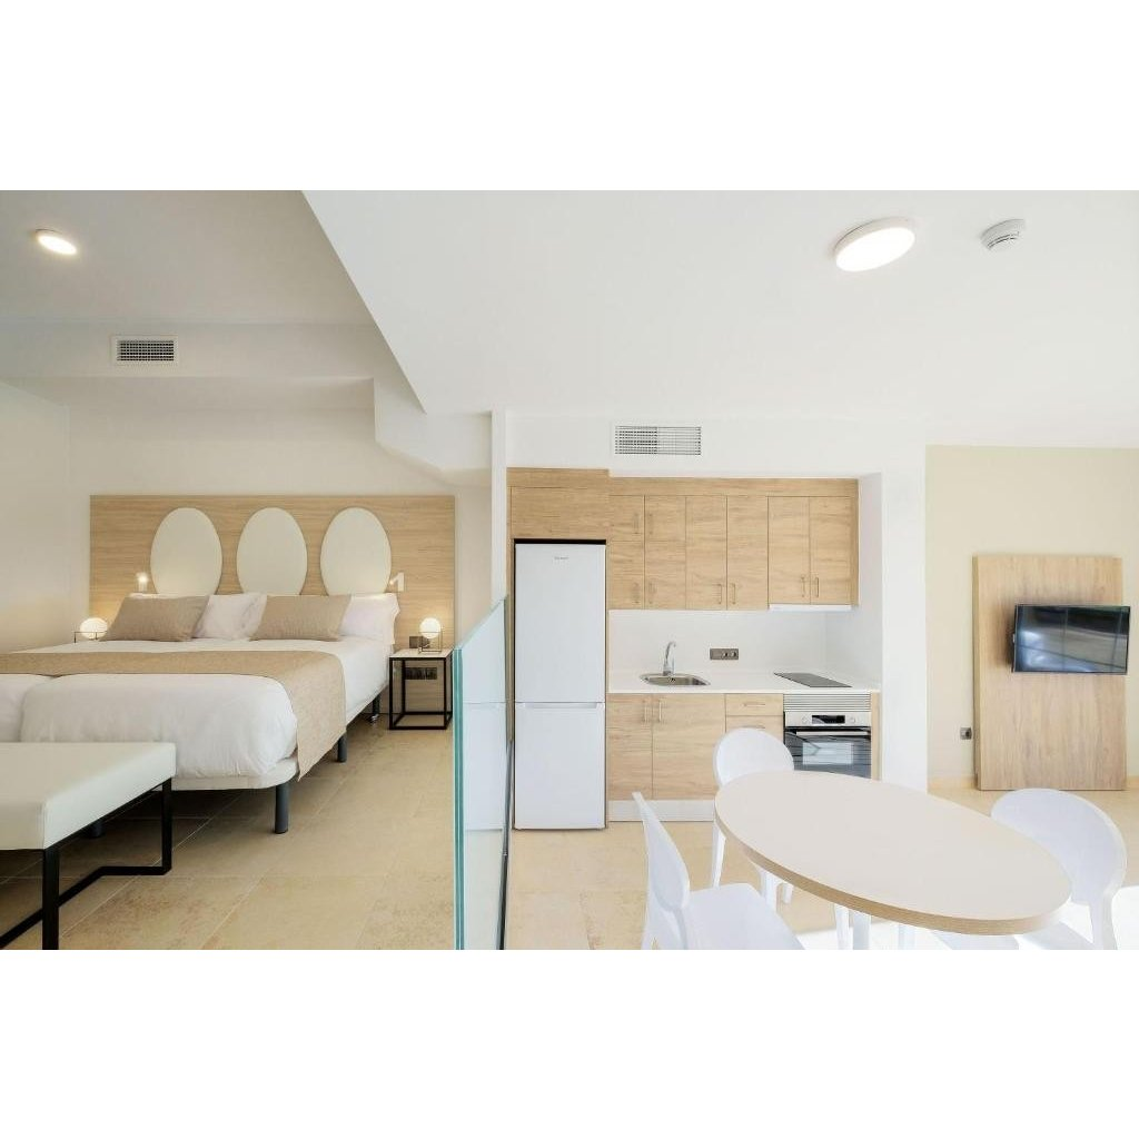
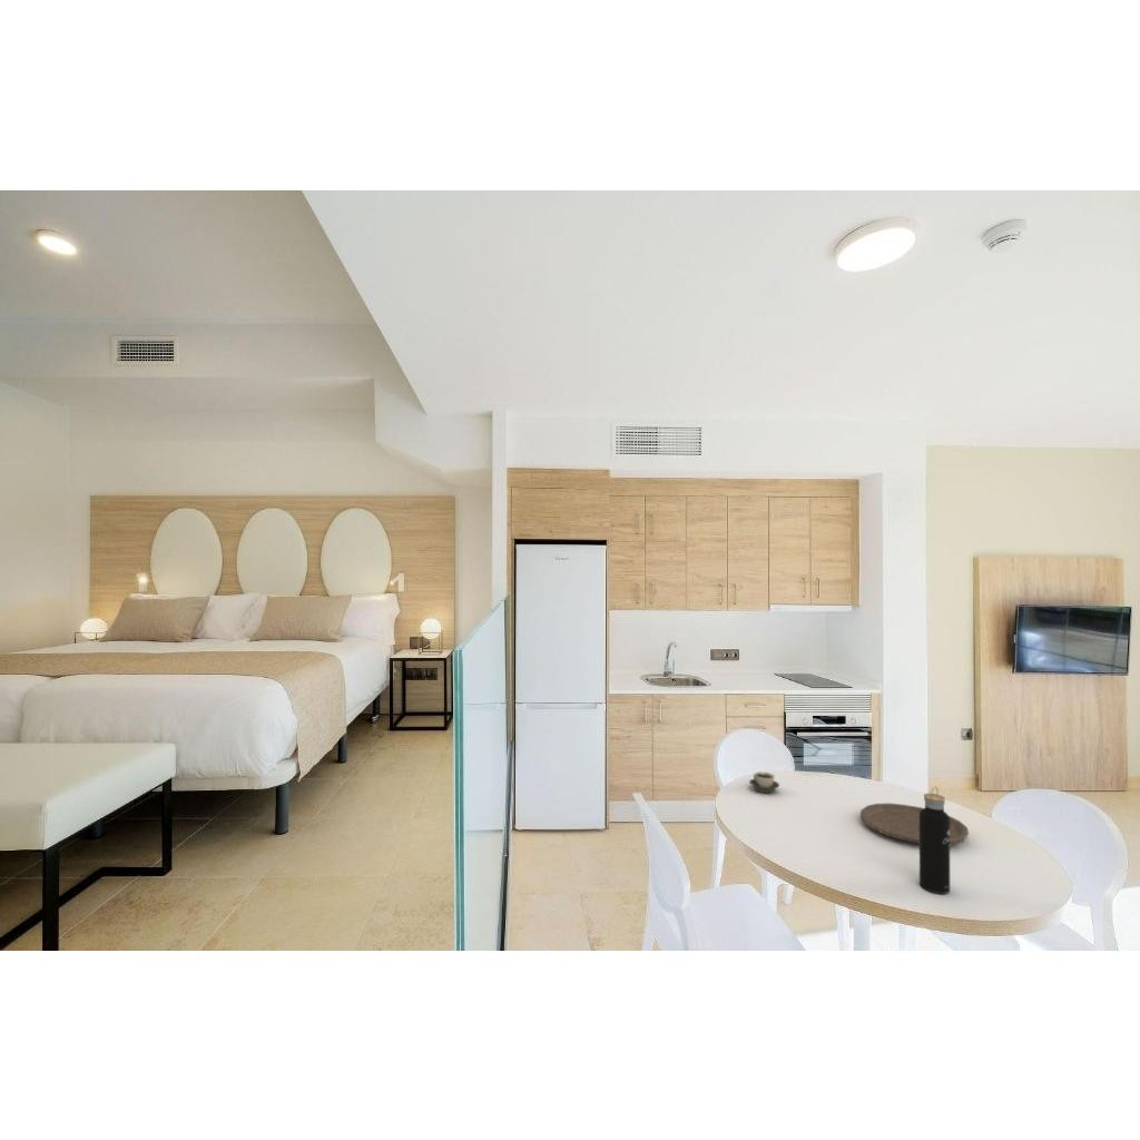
+ cup (764, 782)
+ plate (912, 824)
+ water bottle (934, 836)
